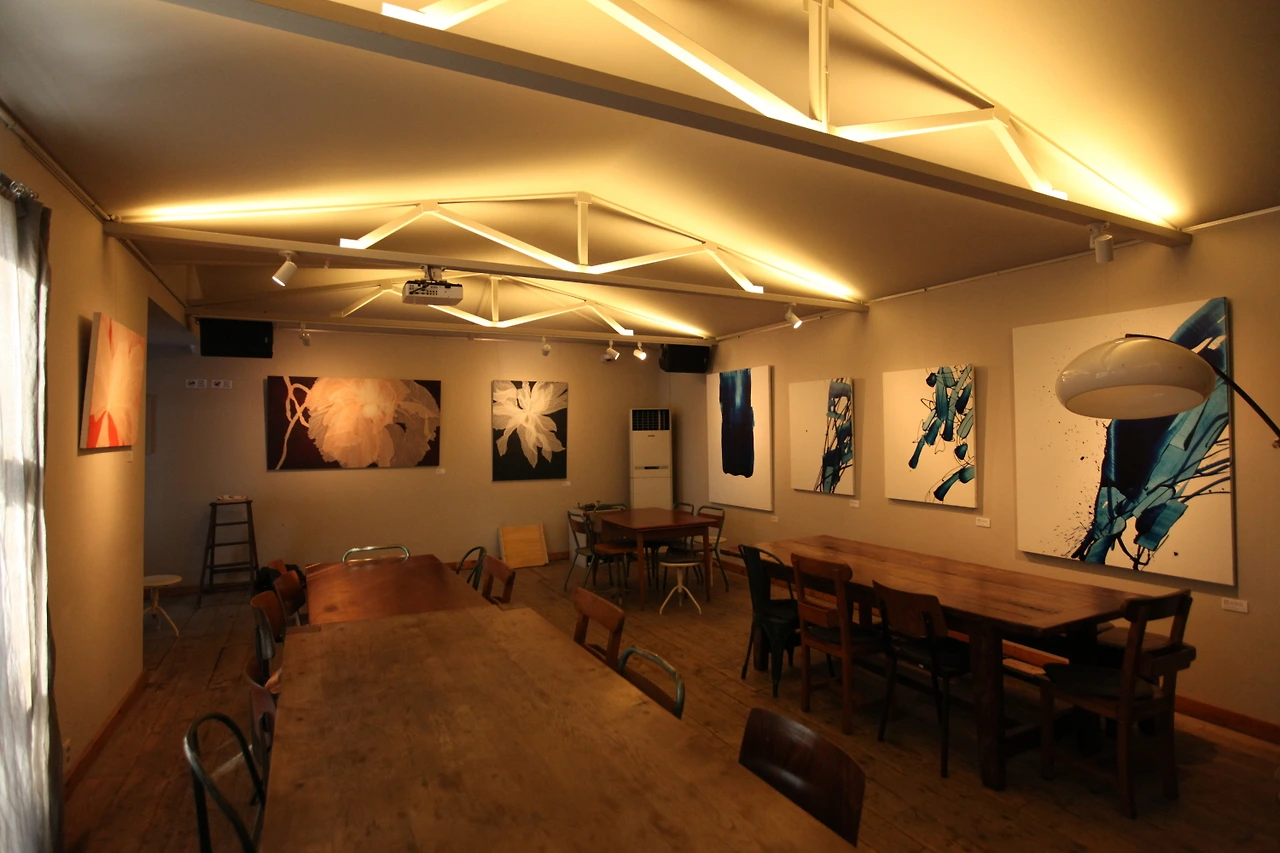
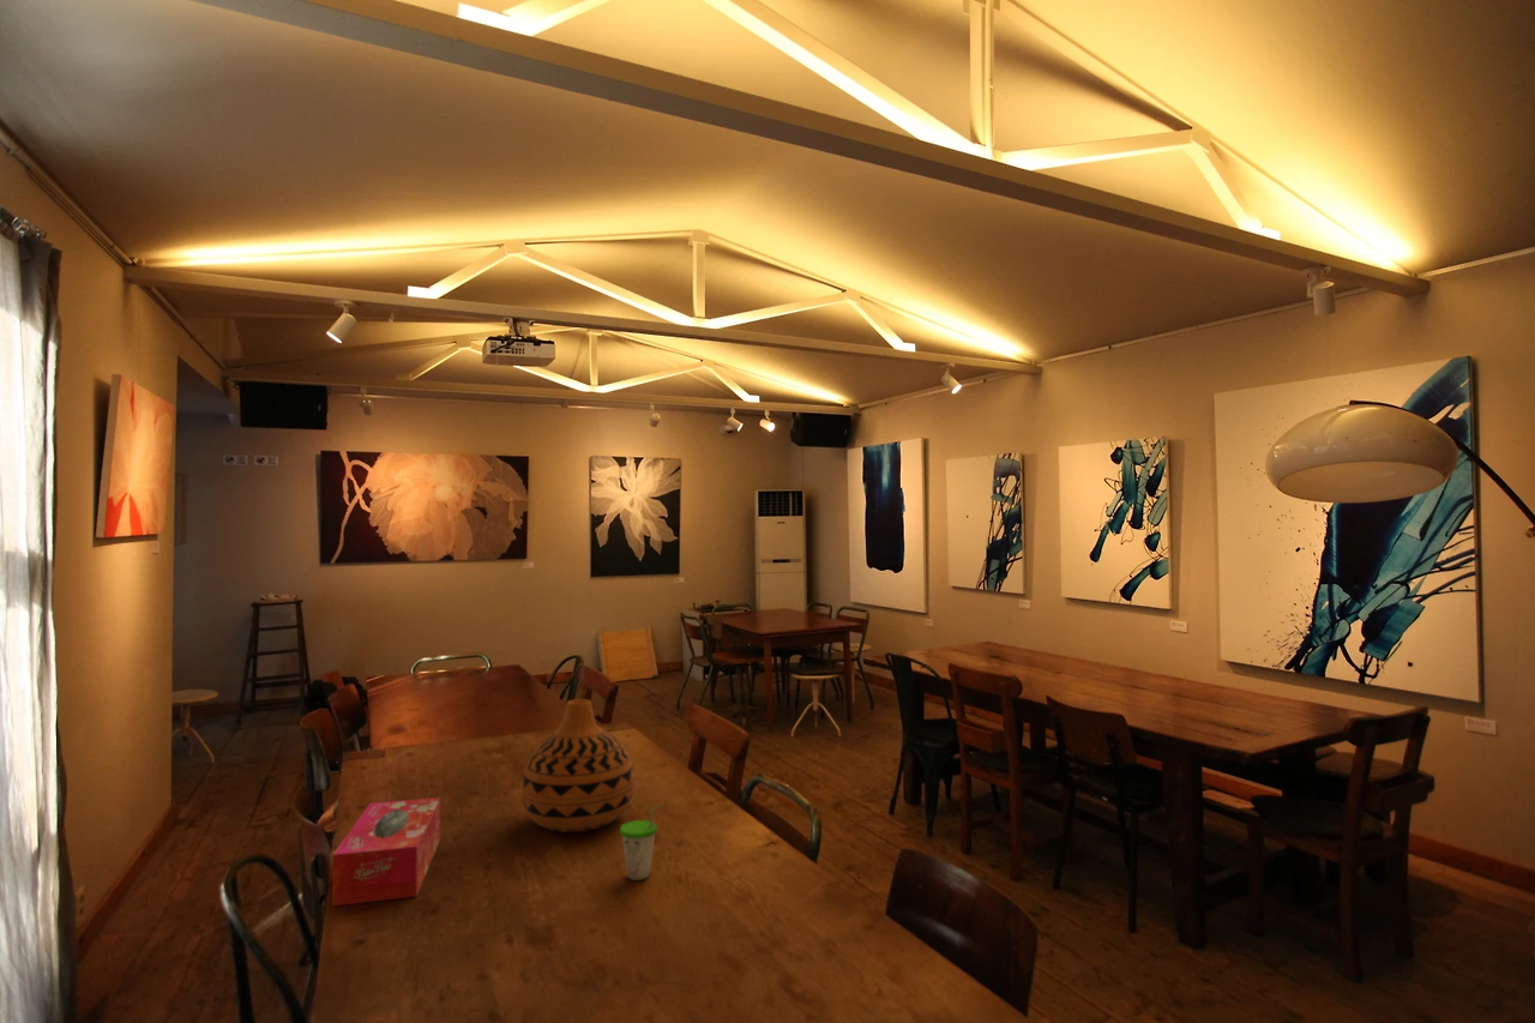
+ cup (638, 840)
+ tissue box (391, 846)
+ vase (578, 760)
